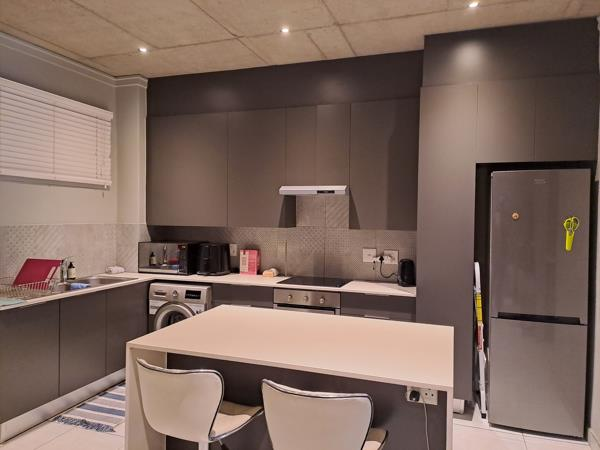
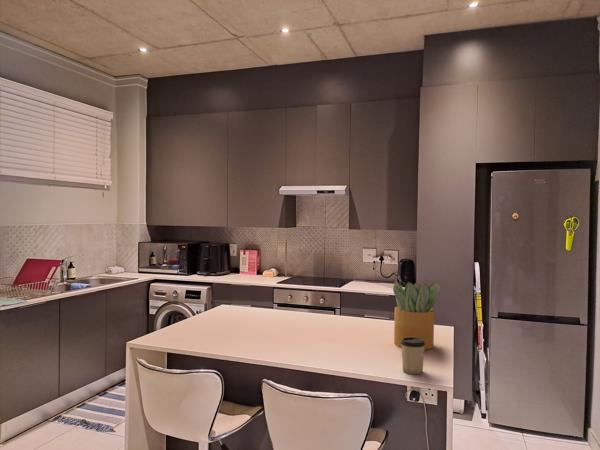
+ potted plant (416, 313)
+ cup (412, 355)
